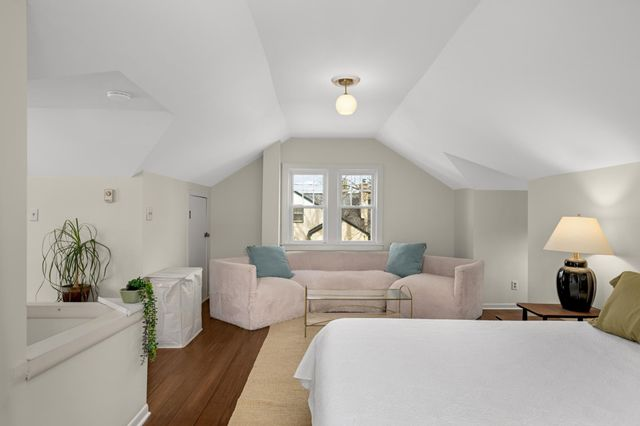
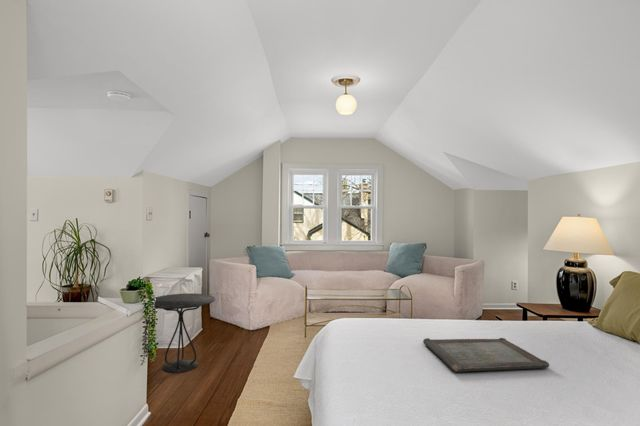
+ side table (181, 332)
+ serving tray (481, 352)
